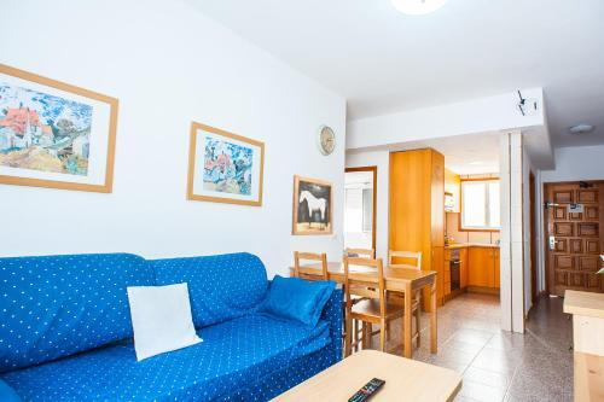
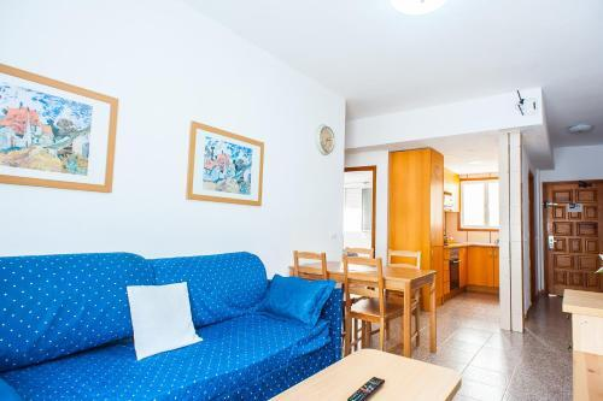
- wall art (314, 206)
